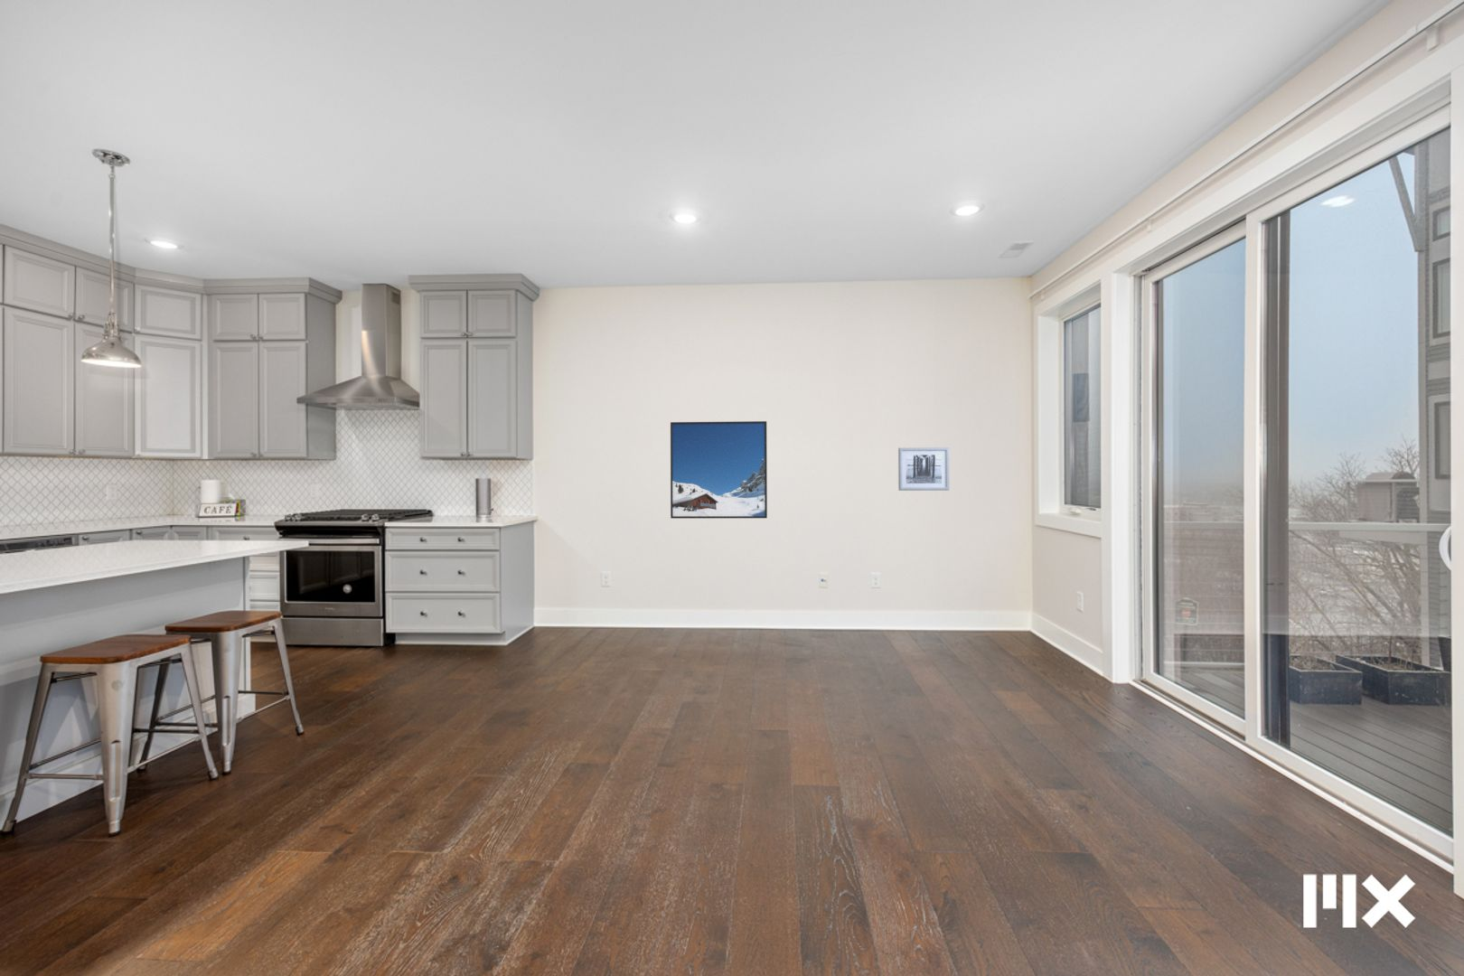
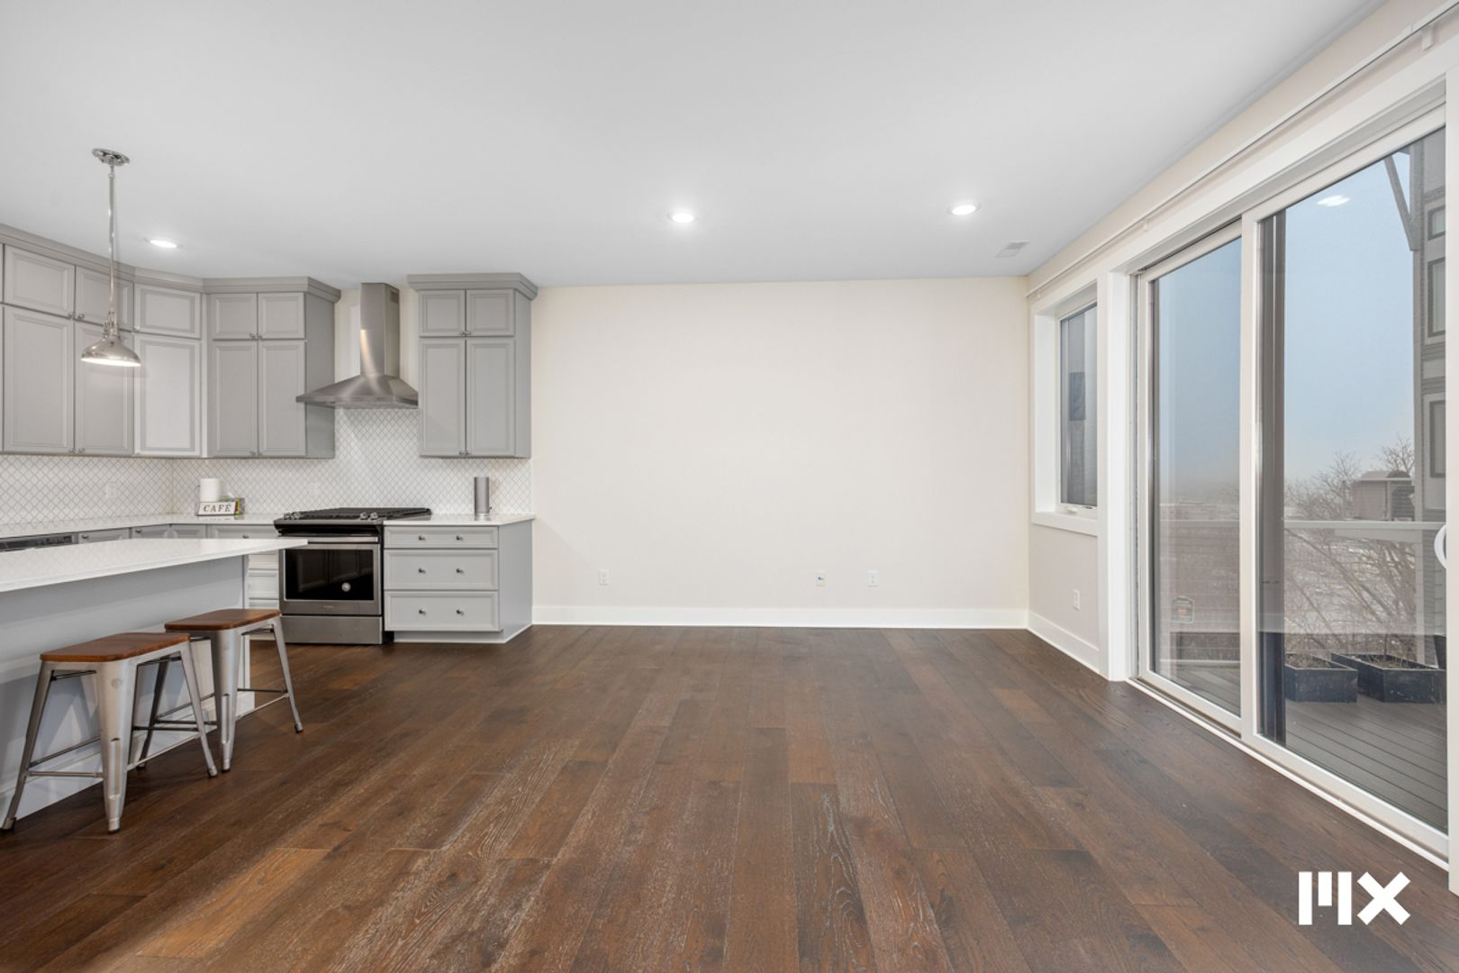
- wall art (924, 469)
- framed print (719, 469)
